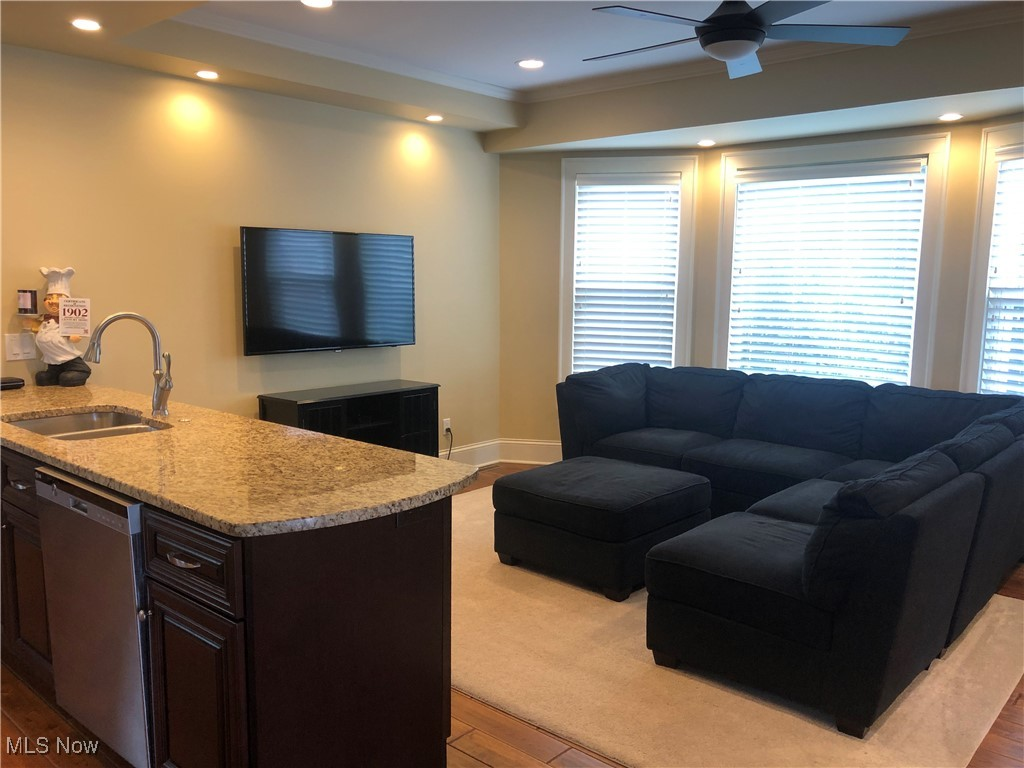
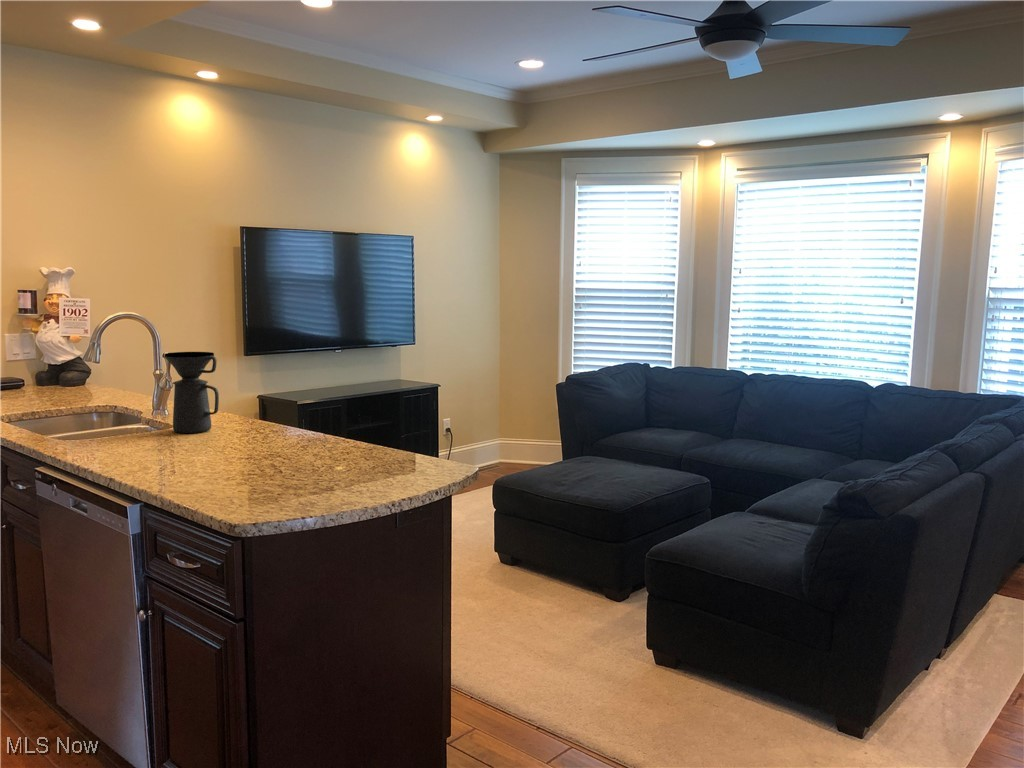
+ coffee maker (190, 392)
